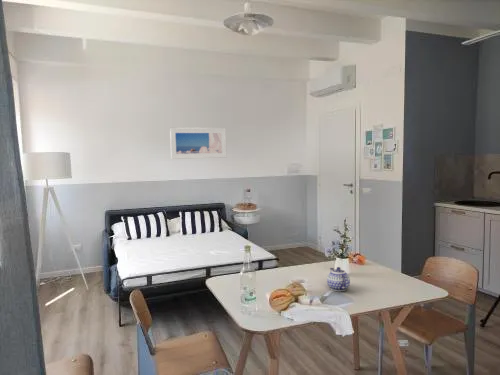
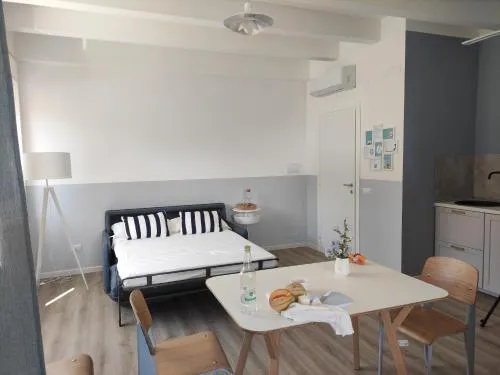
- teapot (338, 278)
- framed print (199, 143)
